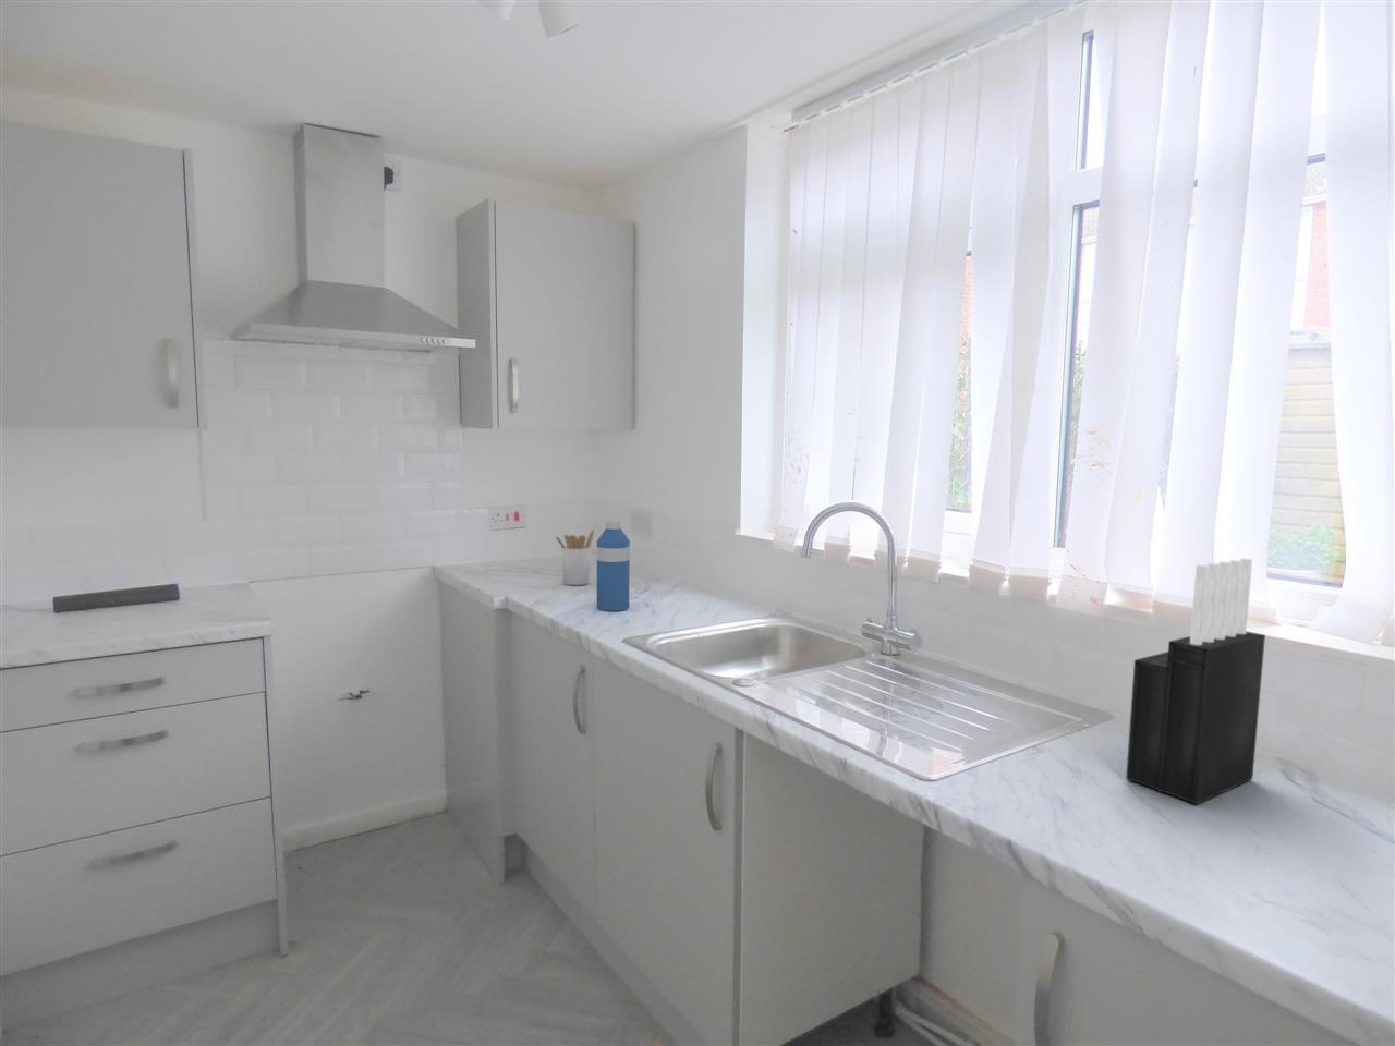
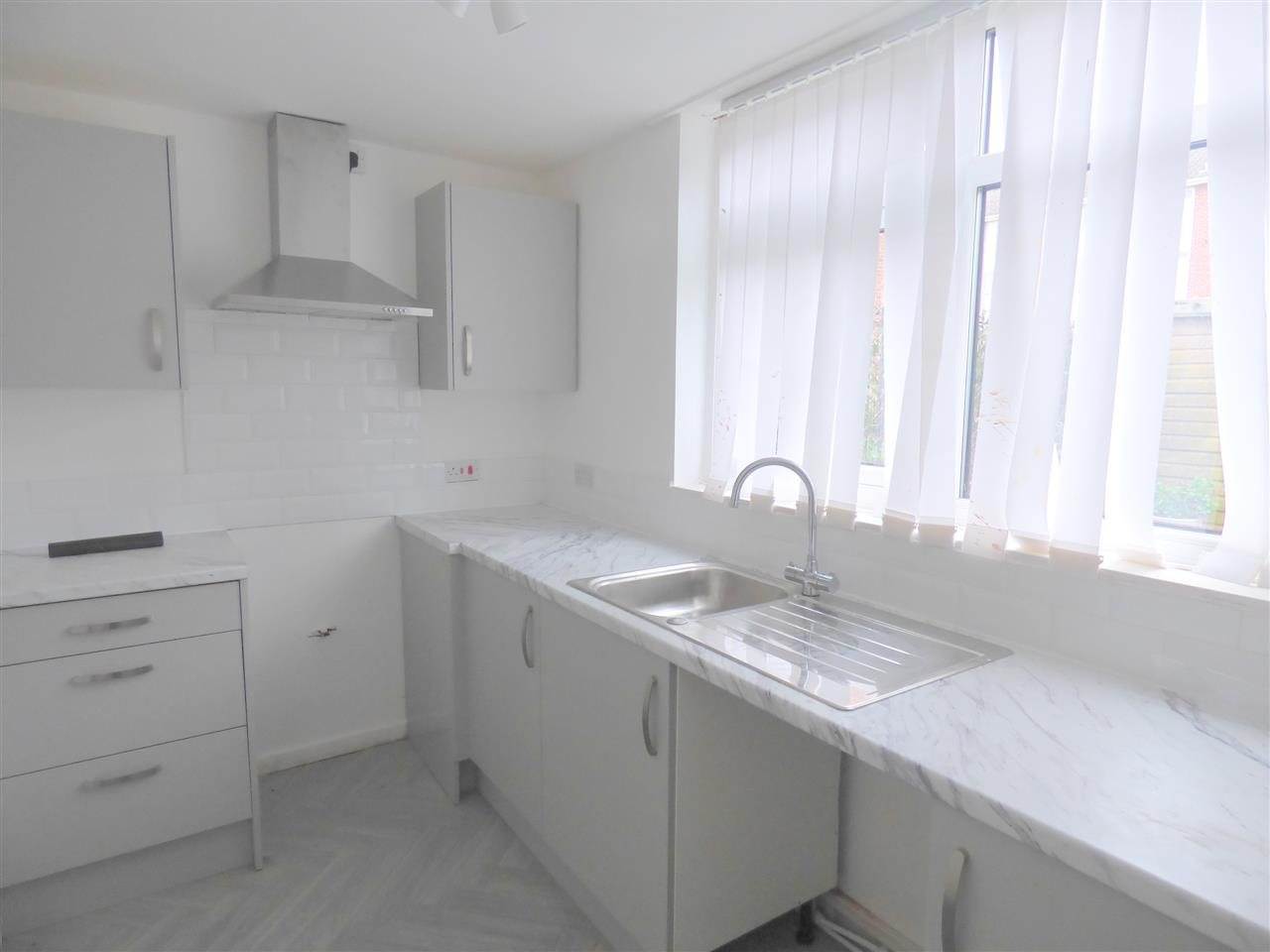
- knife block (1190, 669)
- water bottle (613, 565)
- utensil holder (576, 557)
